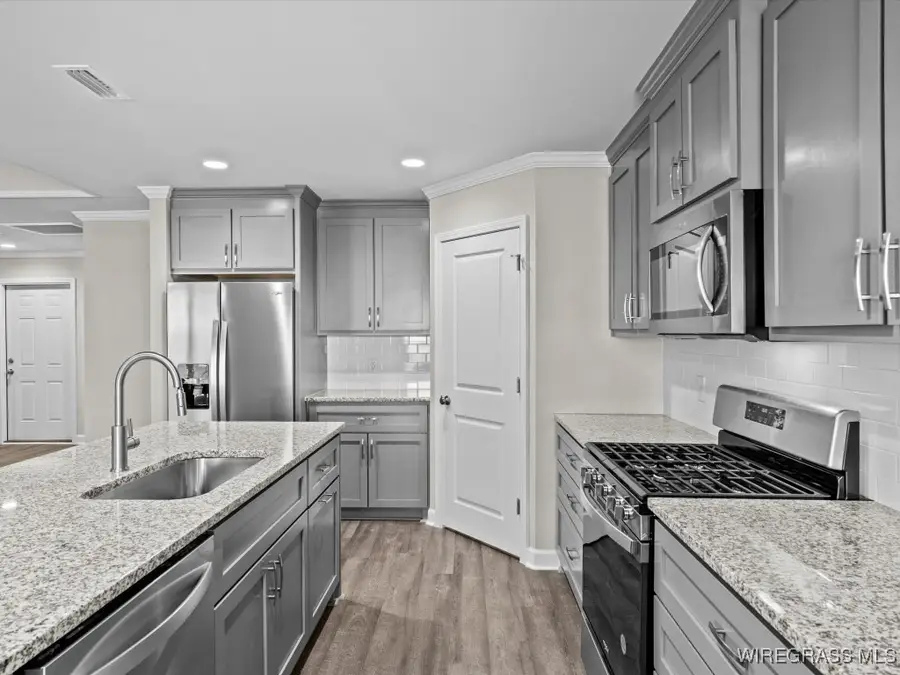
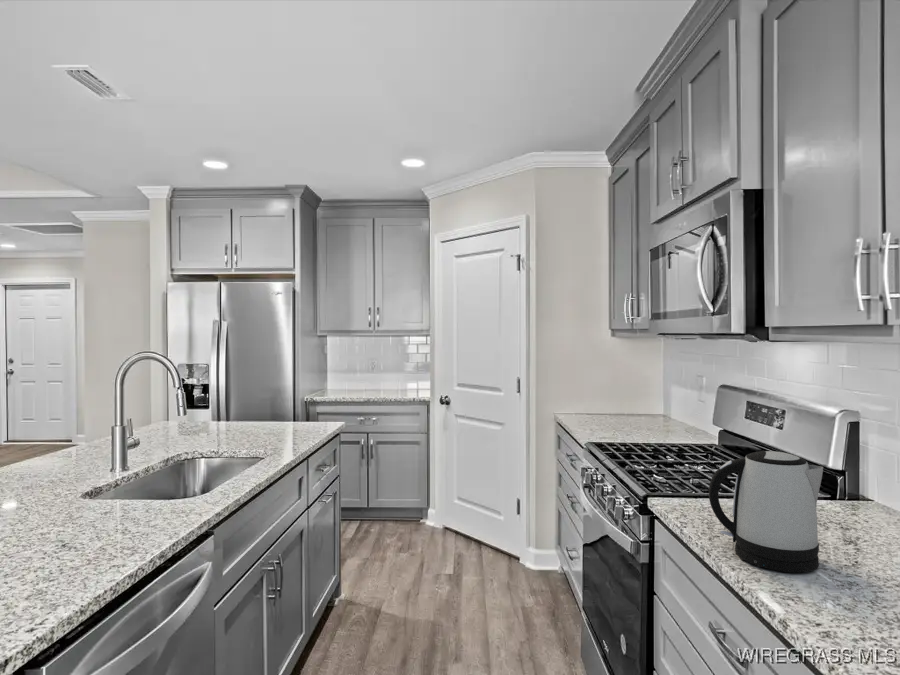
+ kettle (763, 504)
